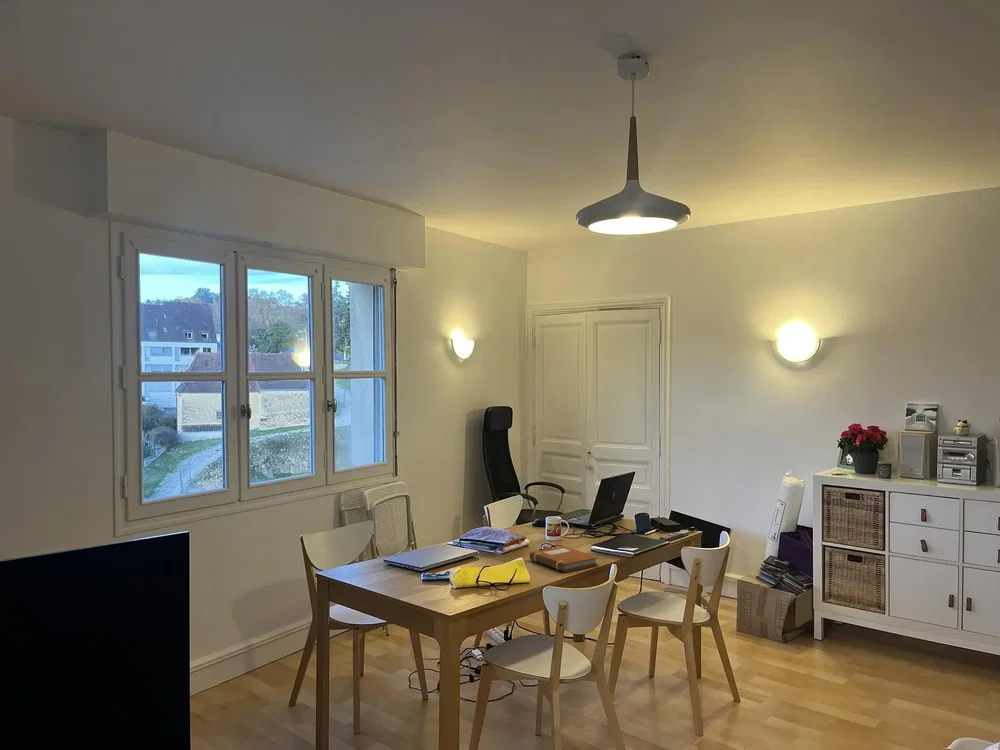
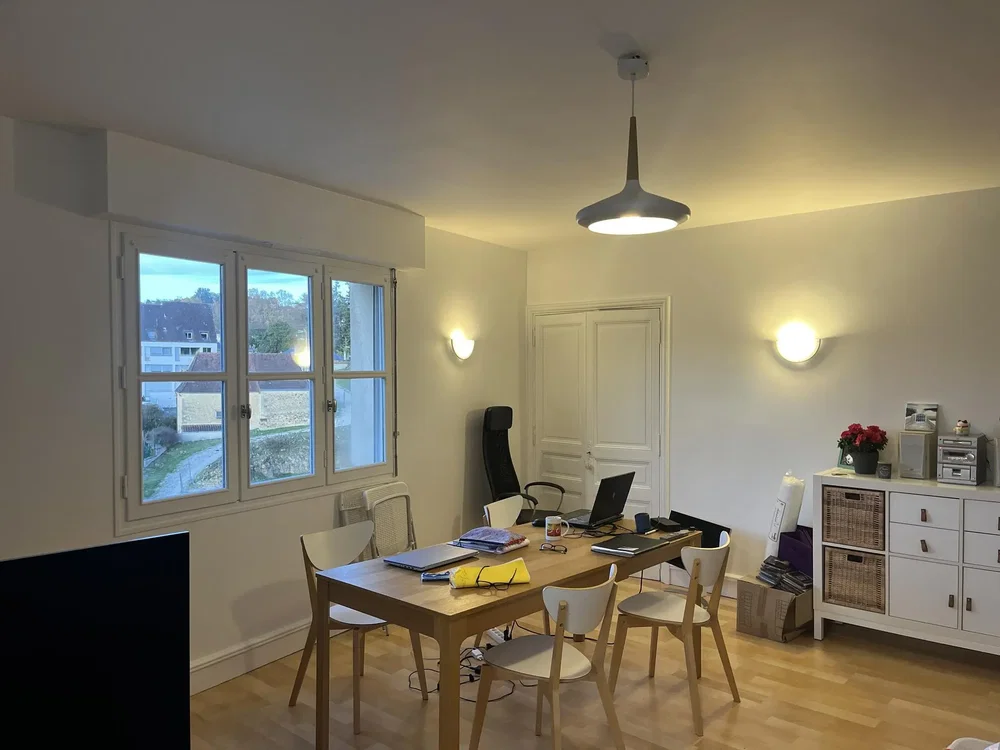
- notebook (562, 558)
